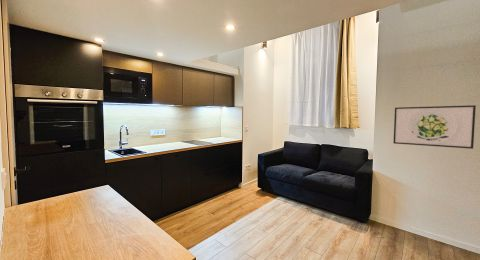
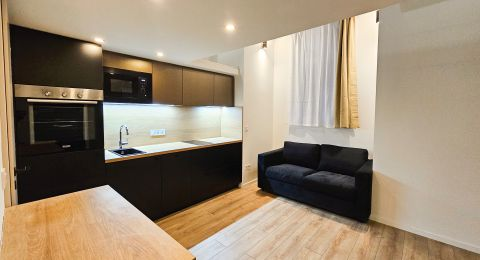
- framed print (430, 126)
